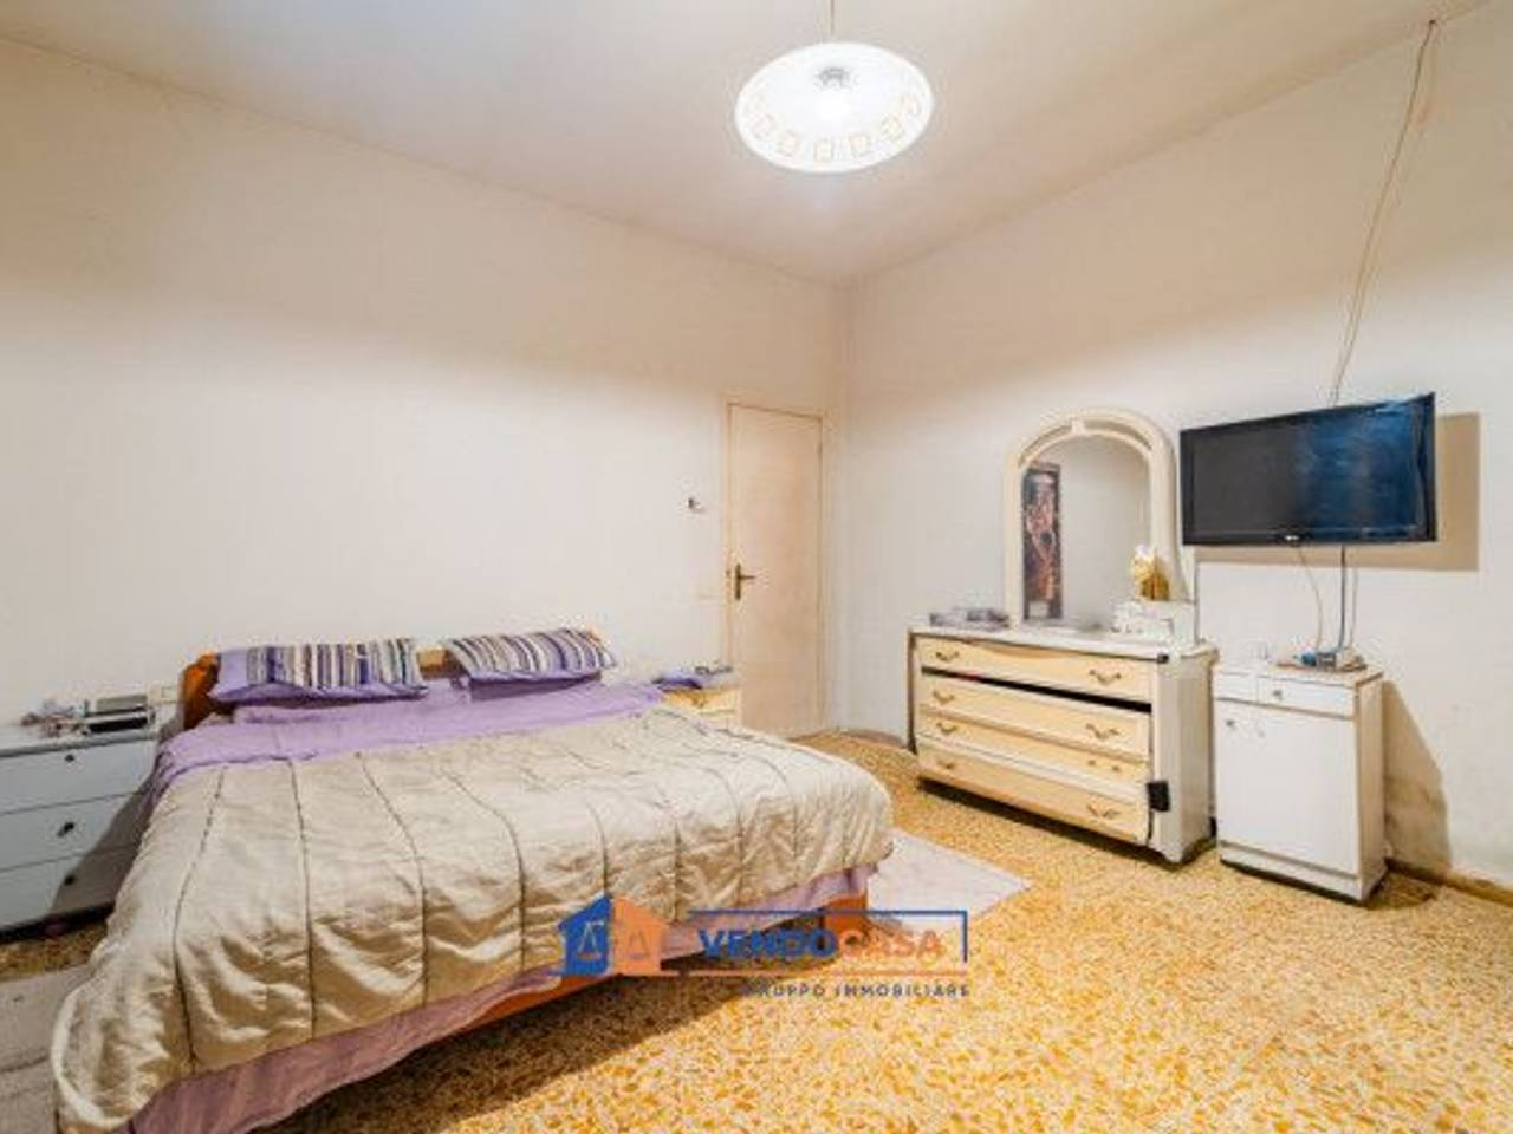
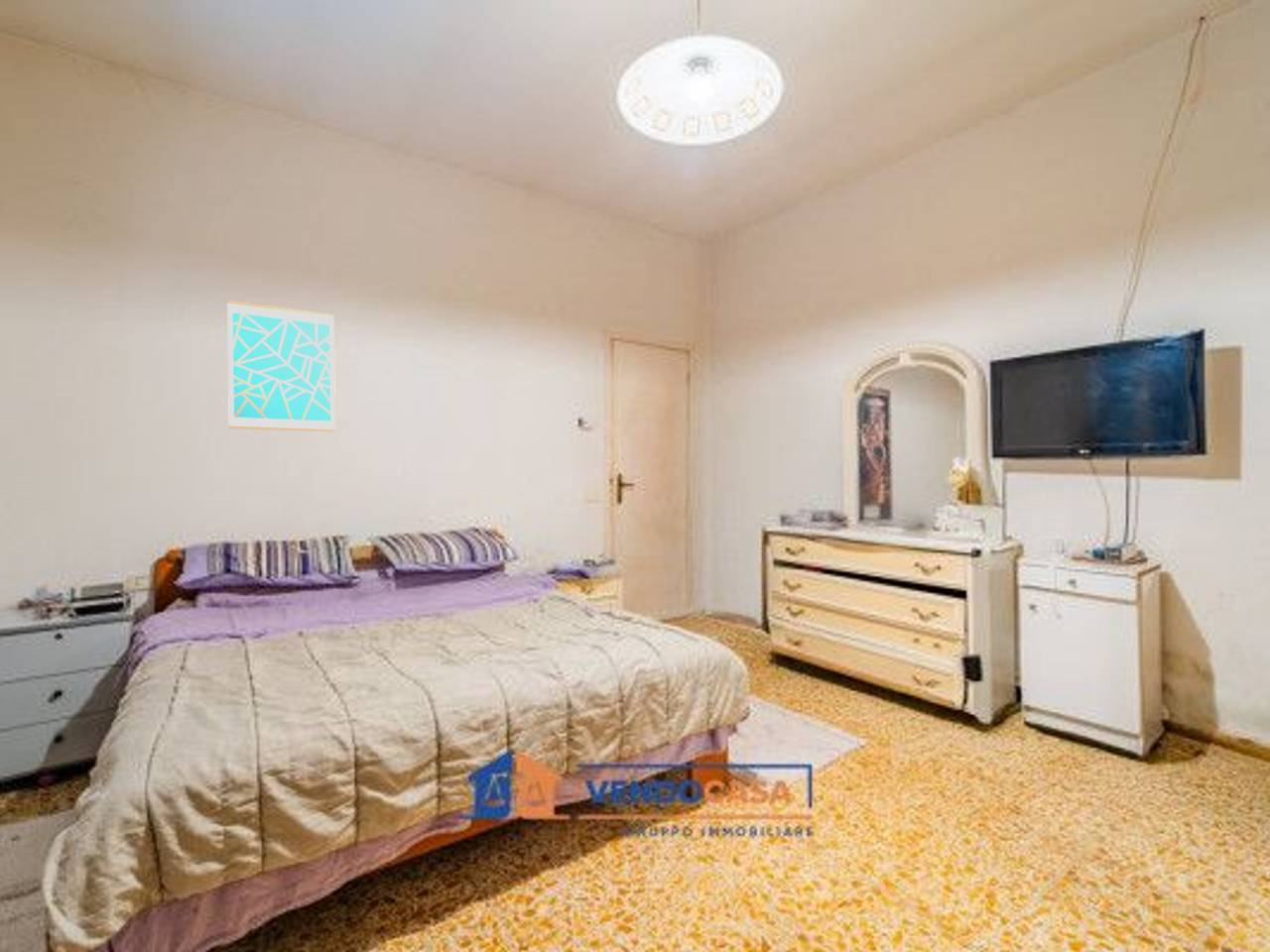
+ wall art (284, 369)
